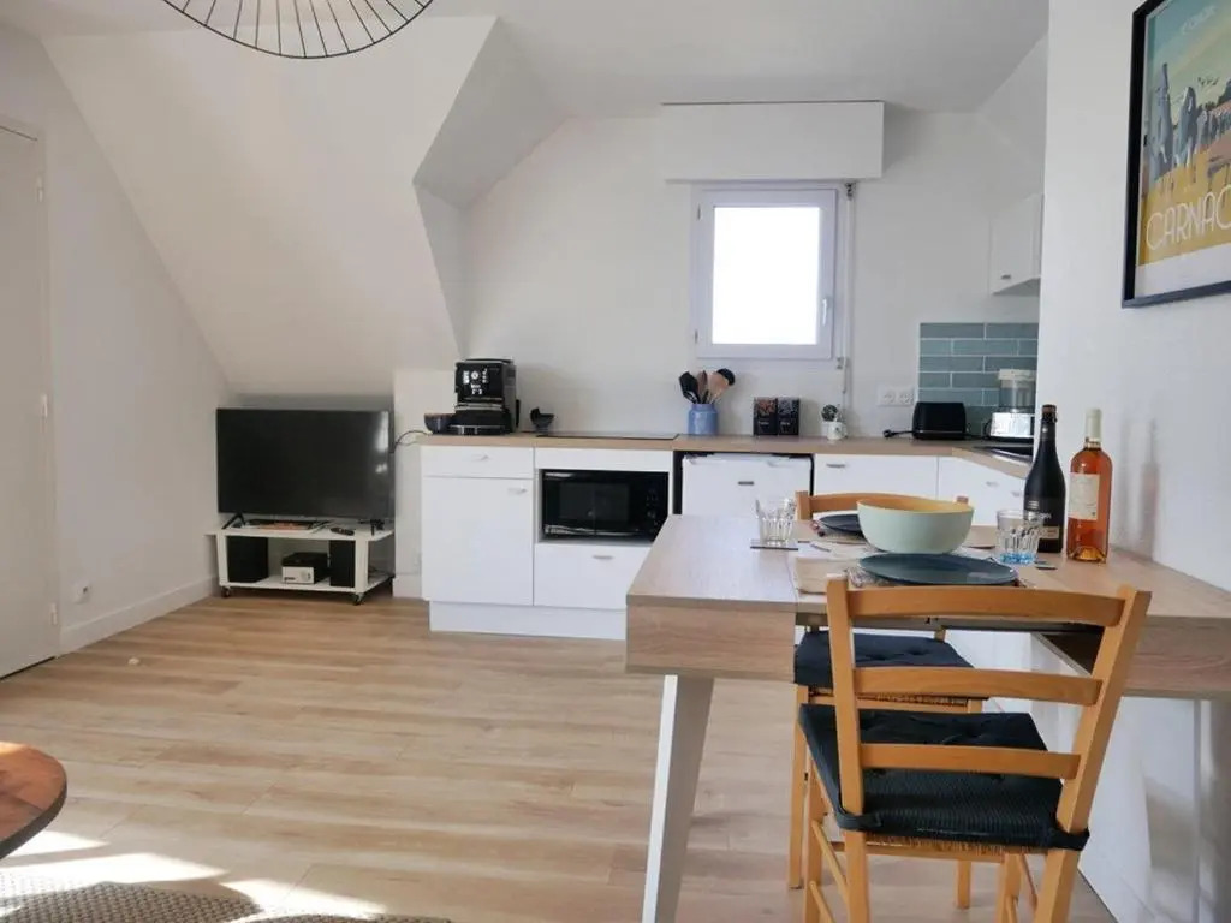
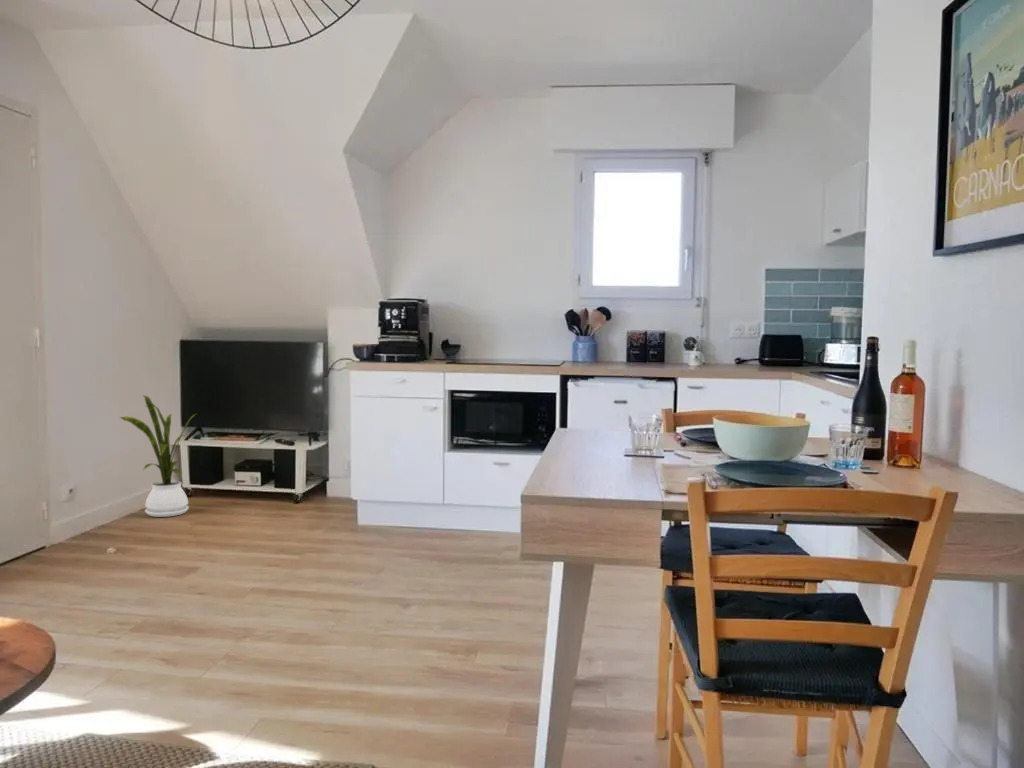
+ house plant (162, 453)
